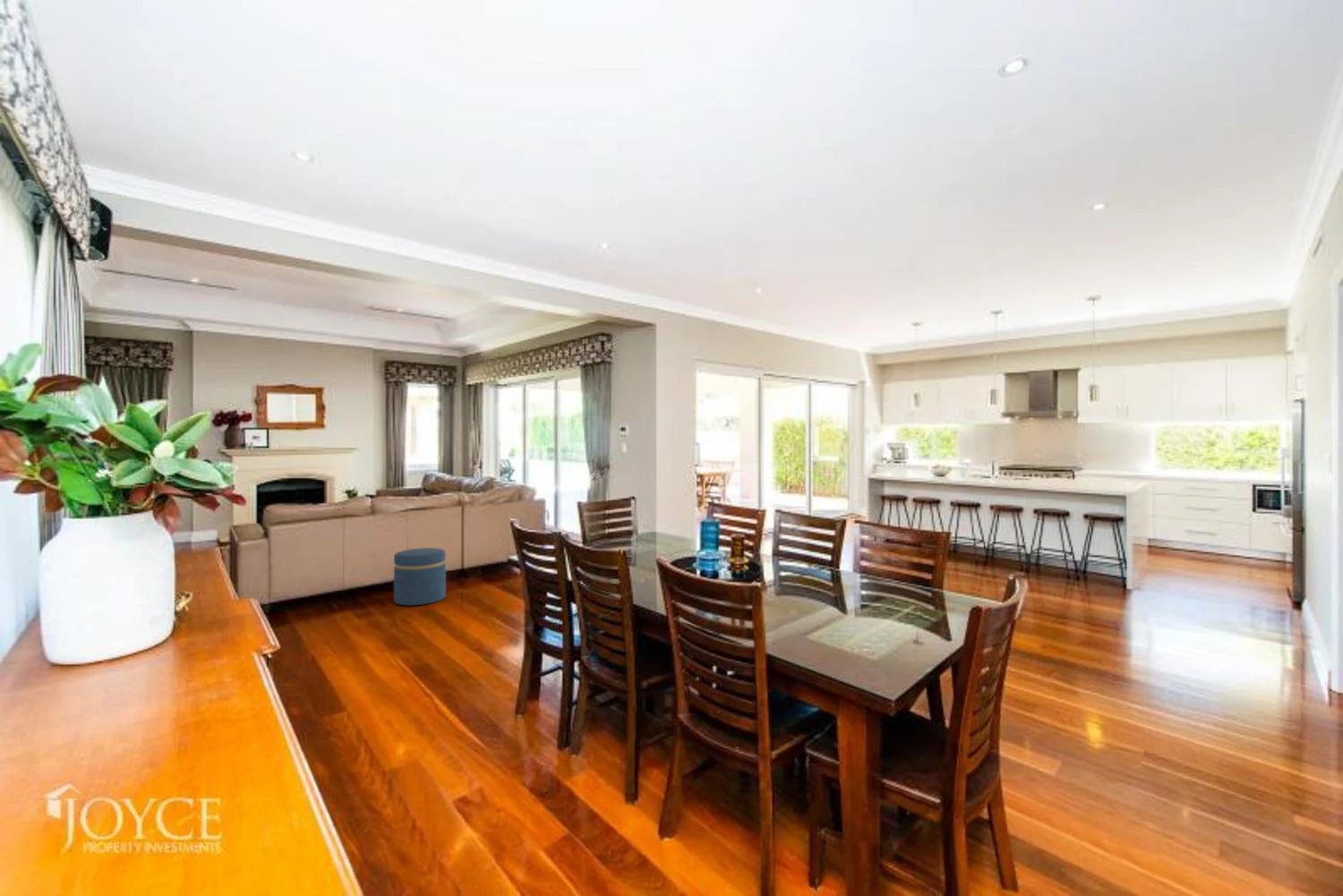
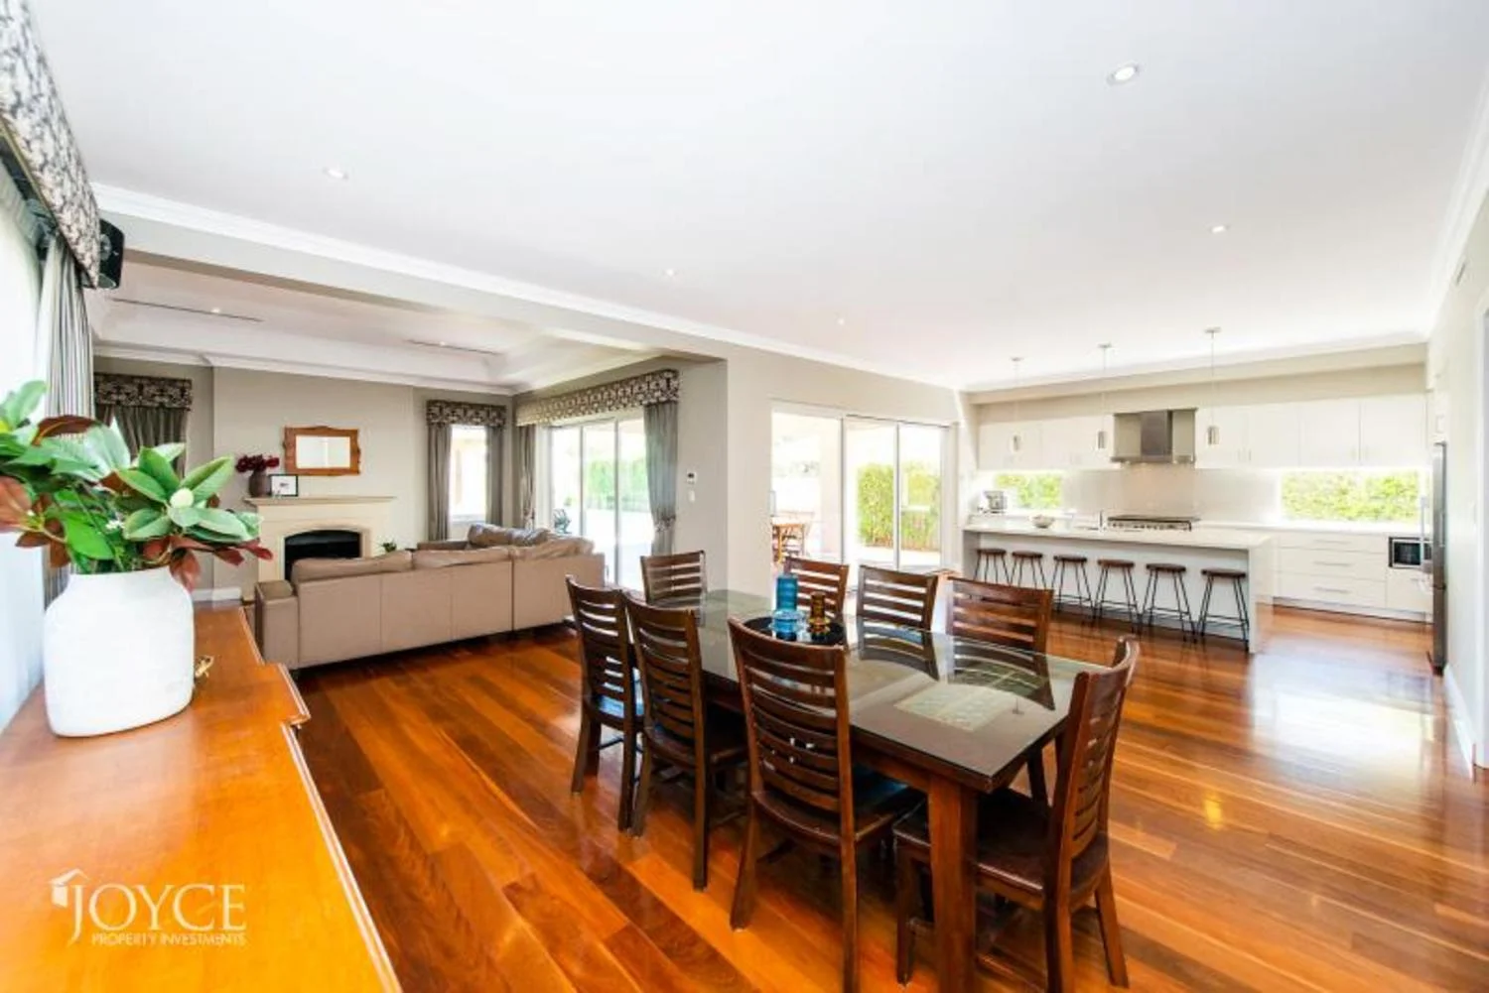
- ottoman (420, 575)
